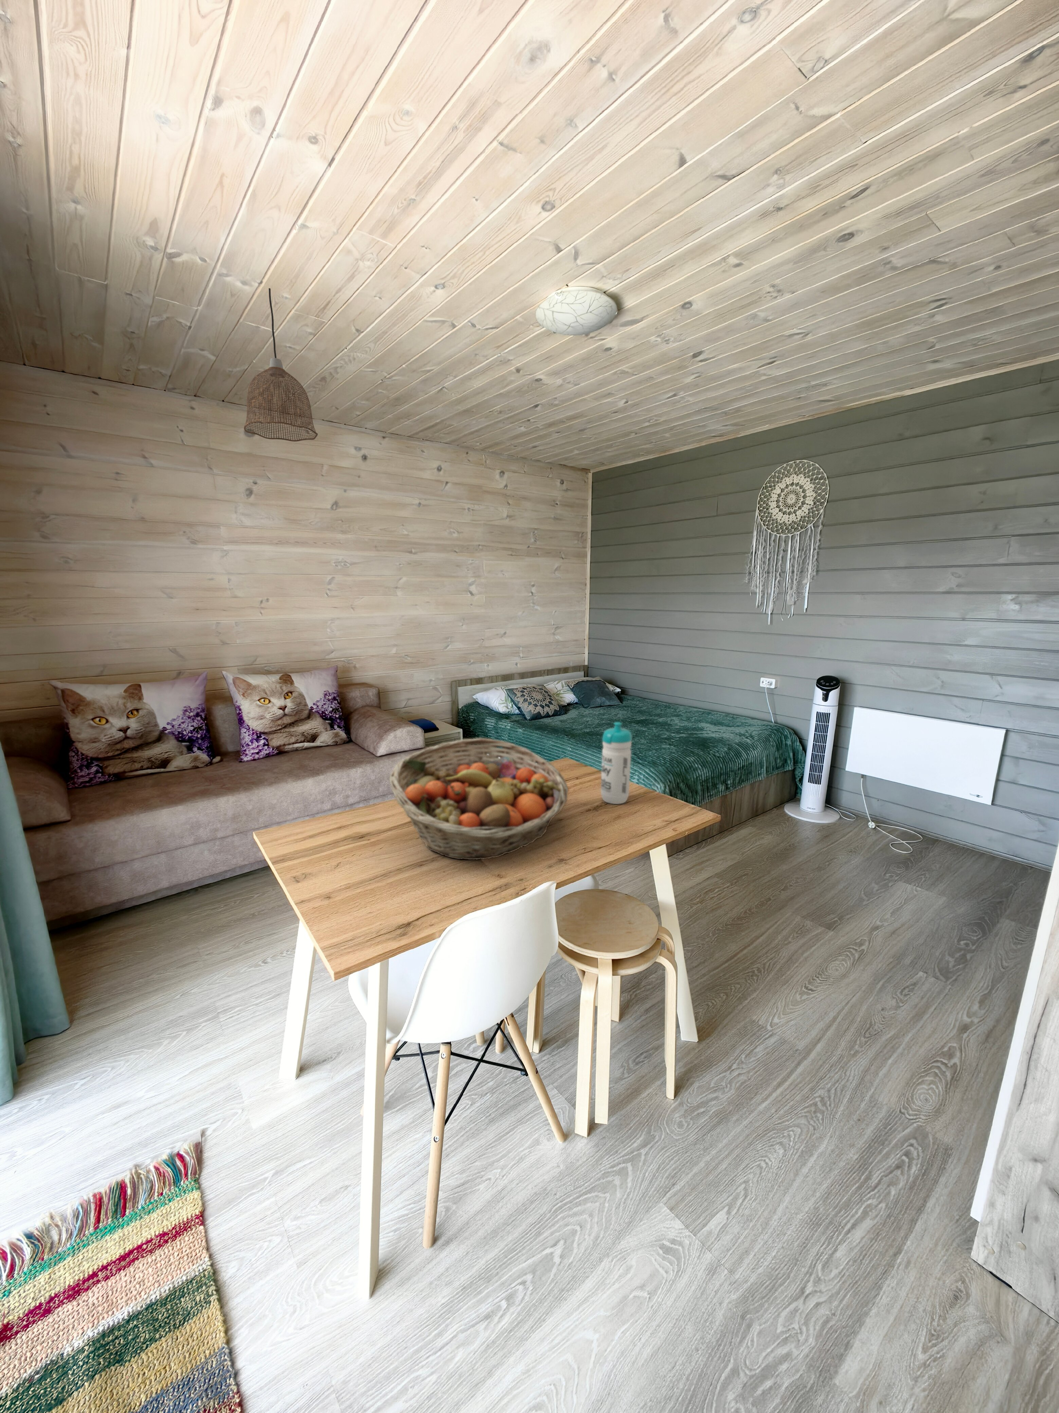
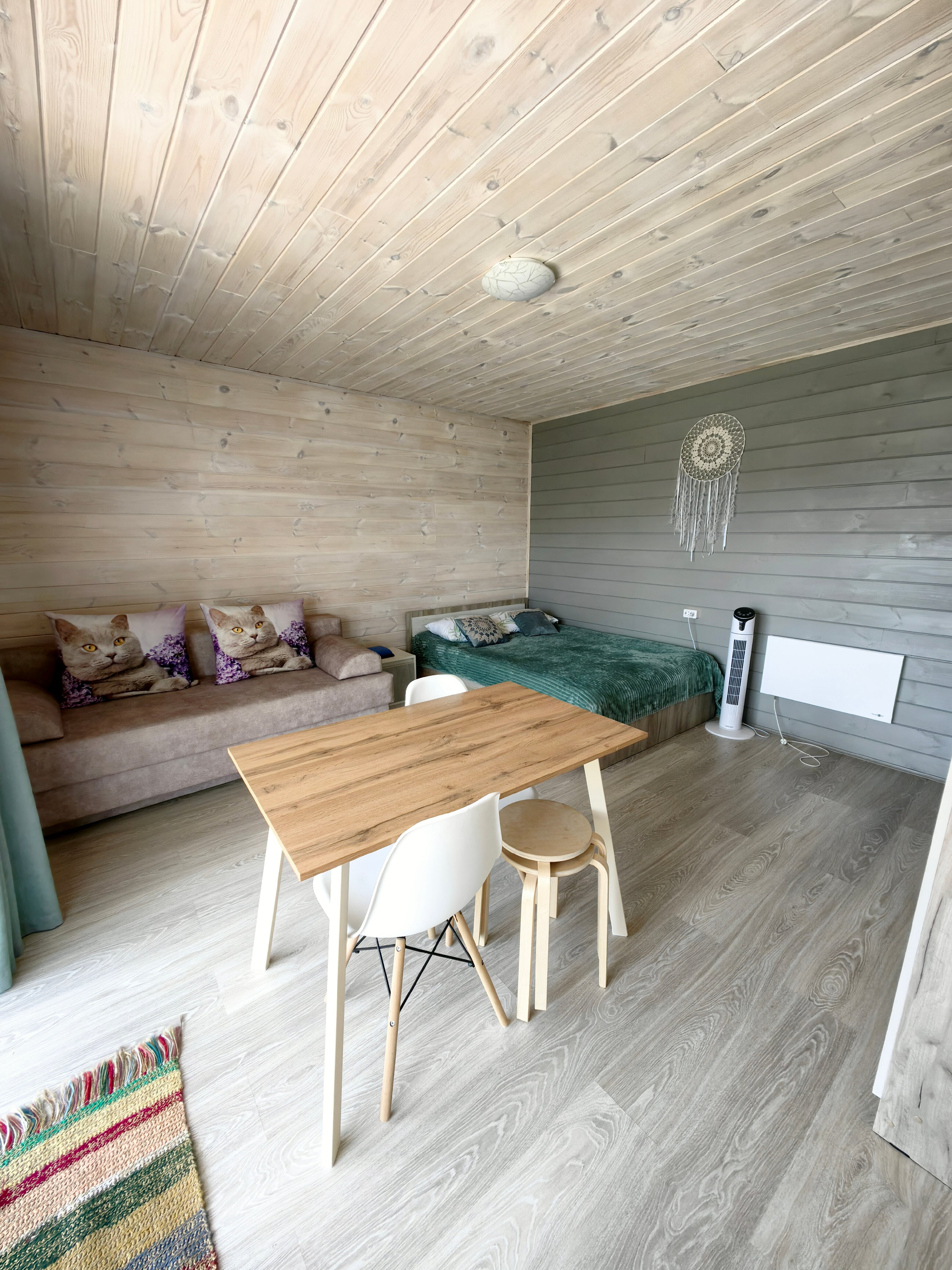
- fruit basket (483, 794)
- water bottle (616, 761)
- pendant lamp (276, 363)
